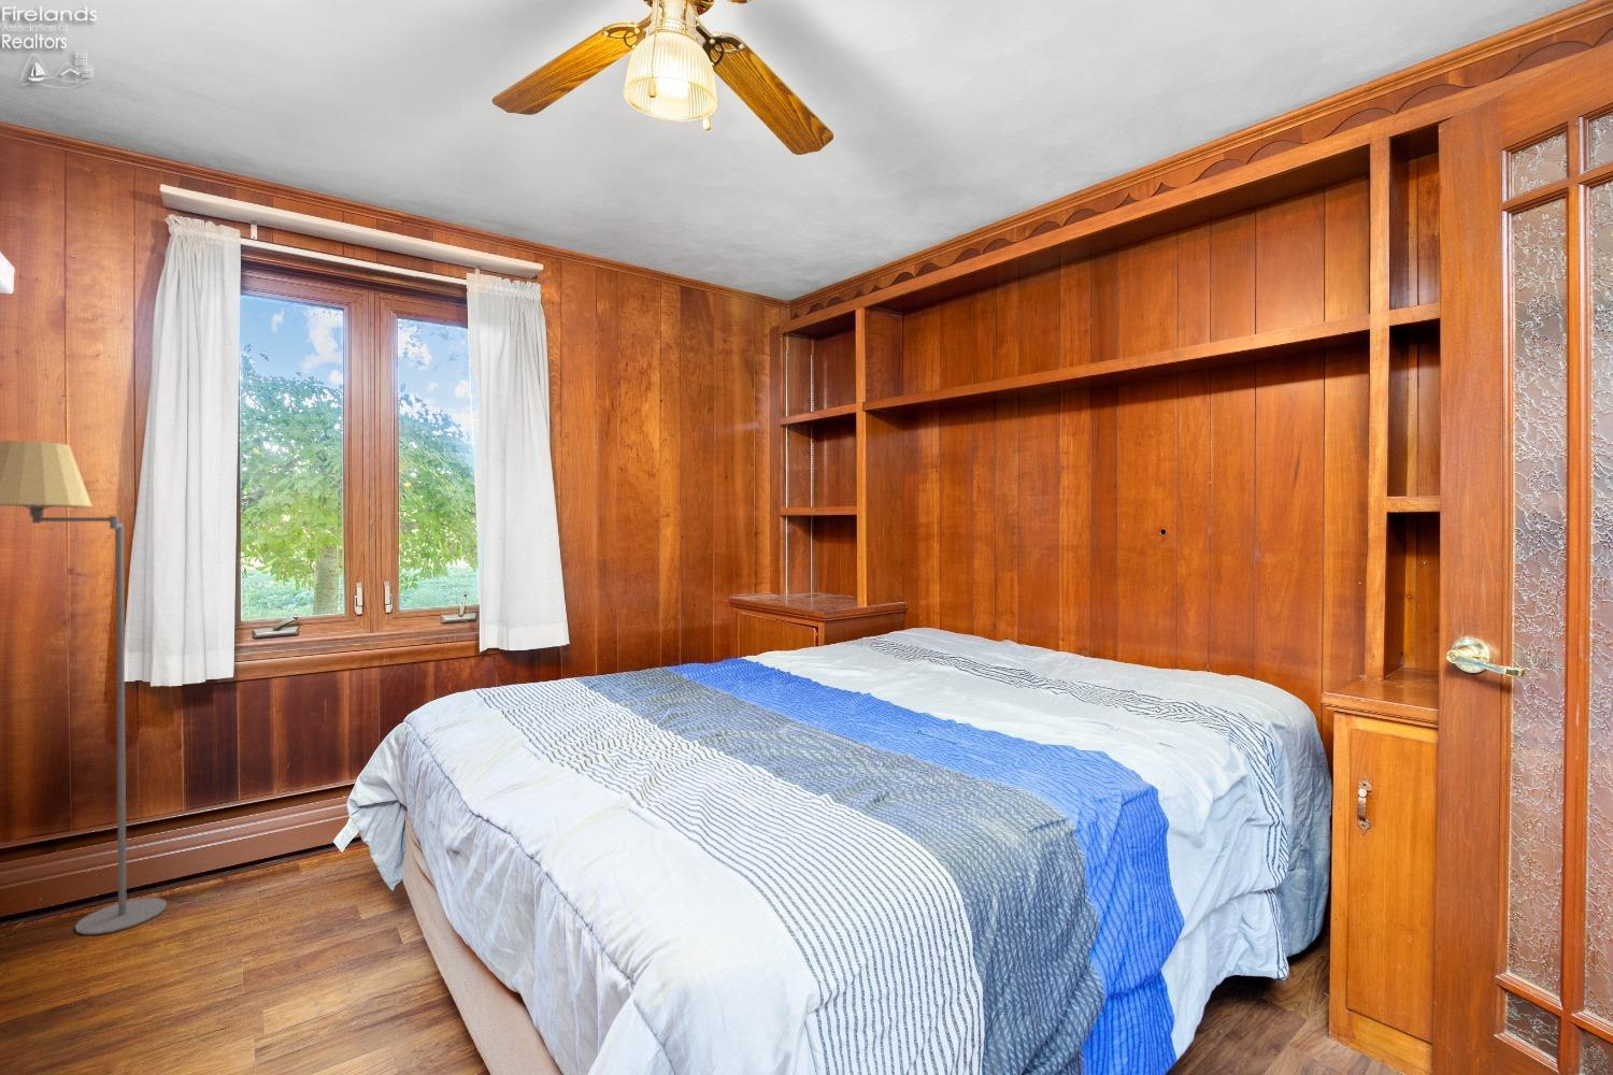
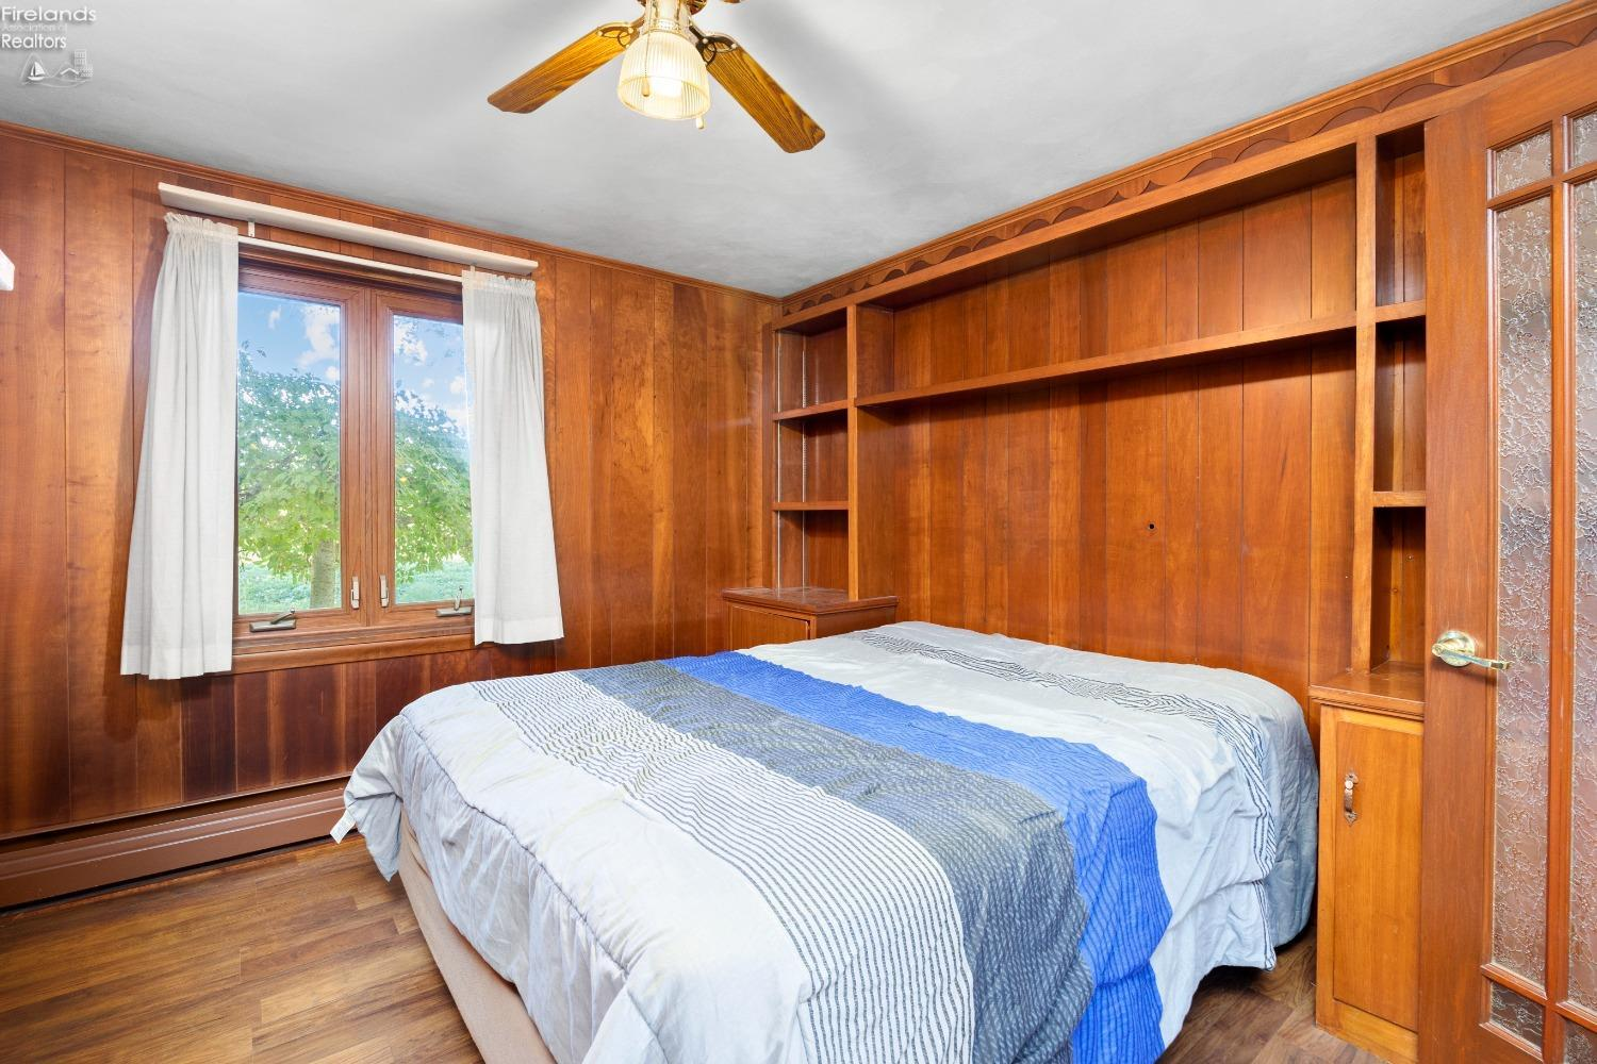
- floor lamp (116, 683)
